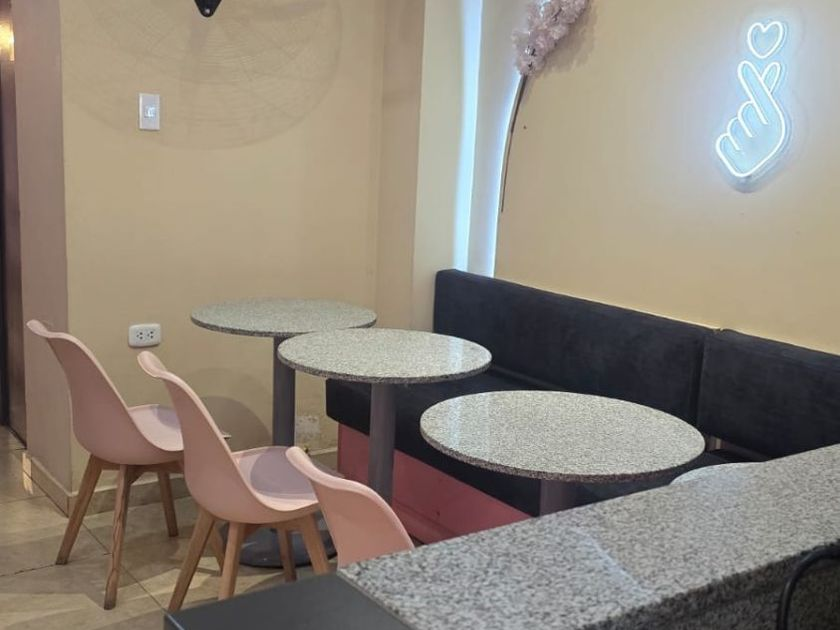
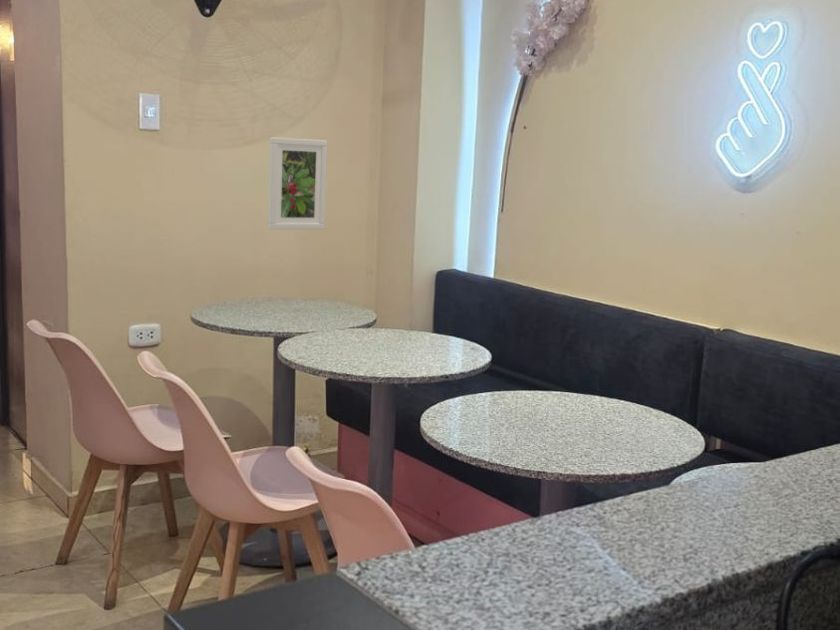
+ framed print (298, 184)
